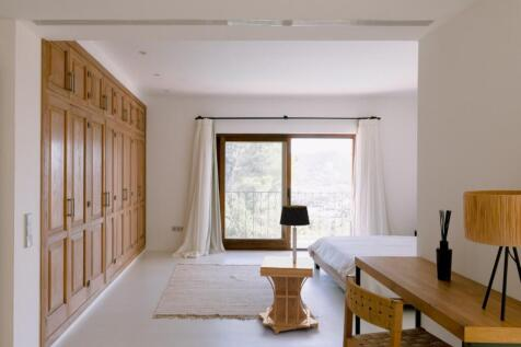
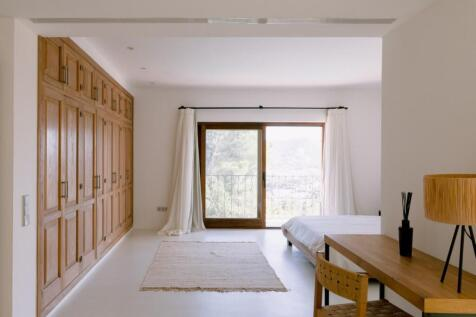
- side table (287, 292)
- table lamp (294, 233)
